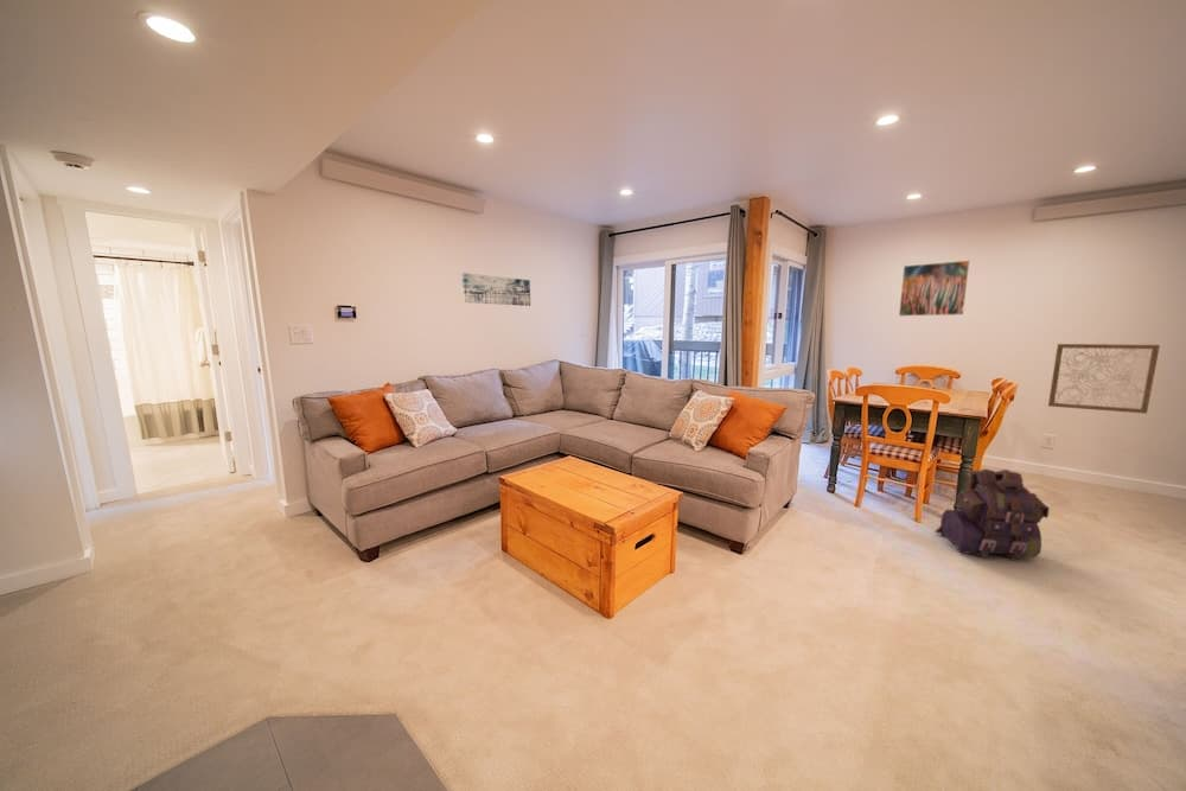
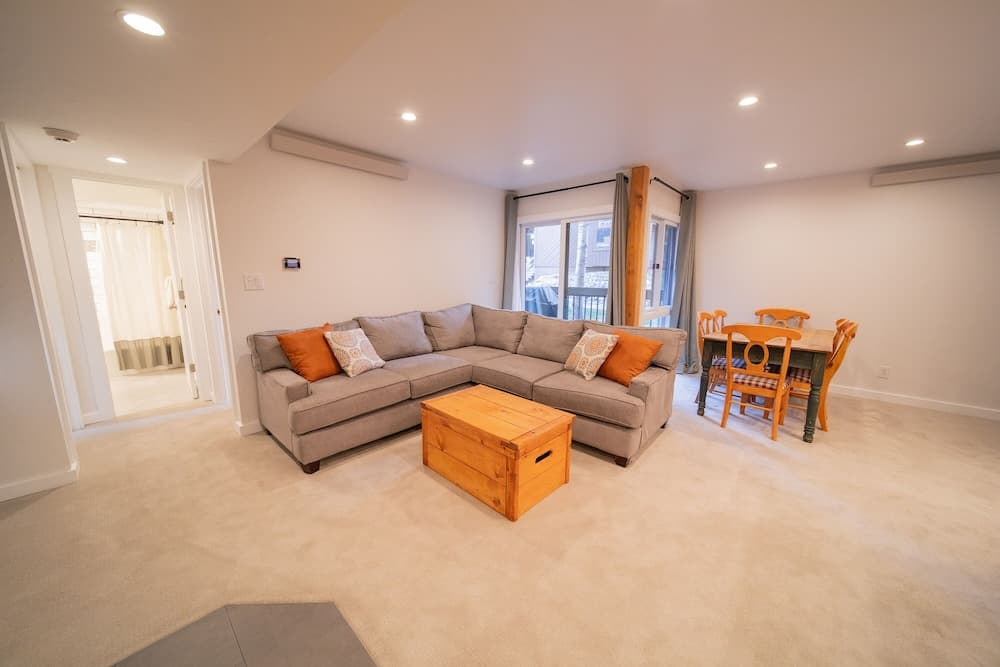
- backpack (993, 511)
- wall art (498, 291)
- wall art (1101, 379)
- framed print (932, 289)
